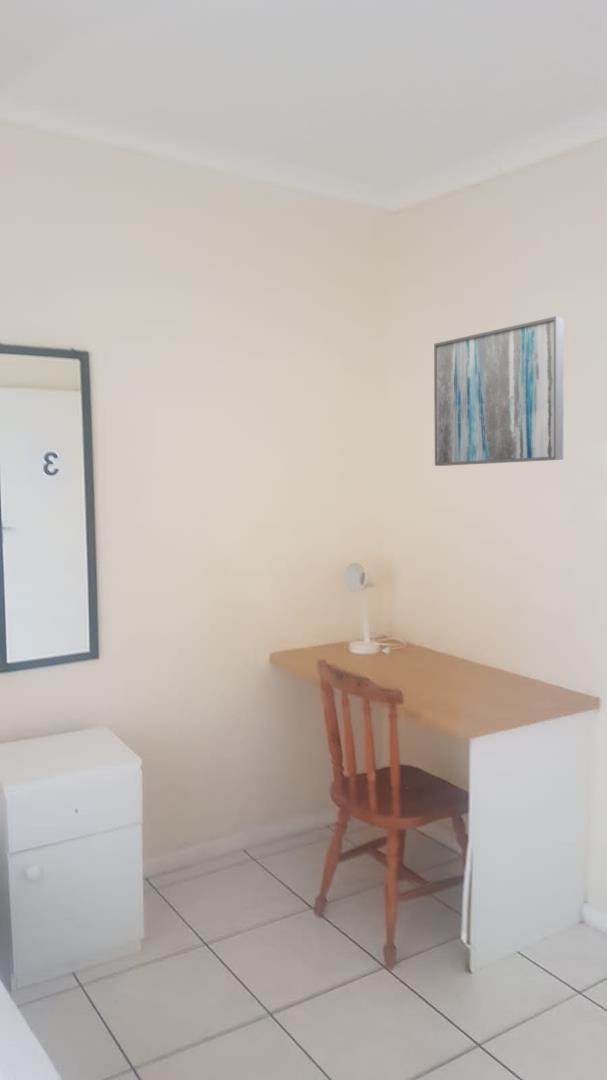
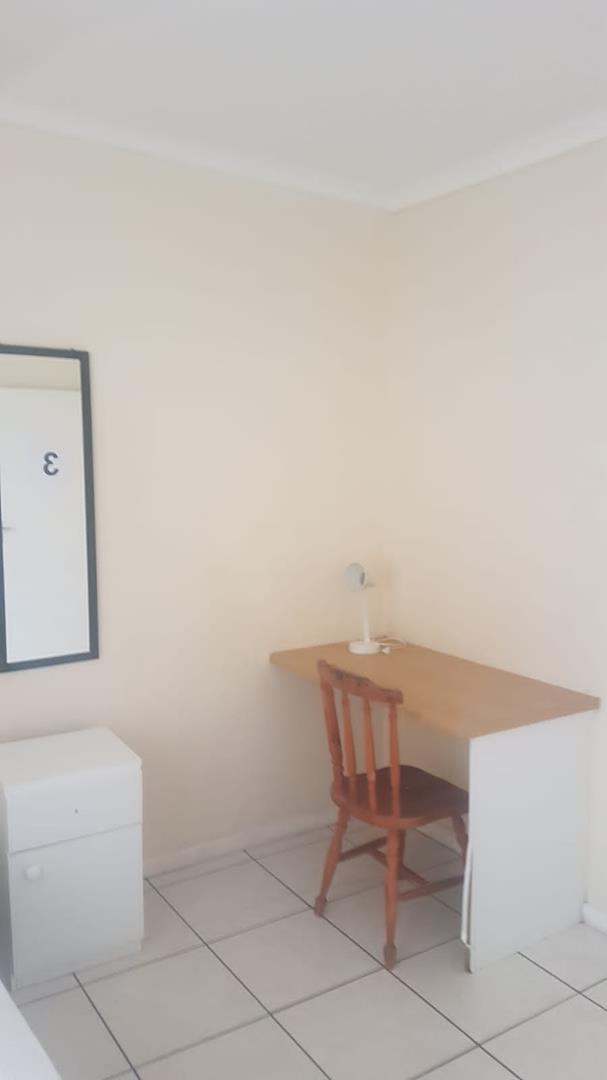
- wall art (494, 397)
